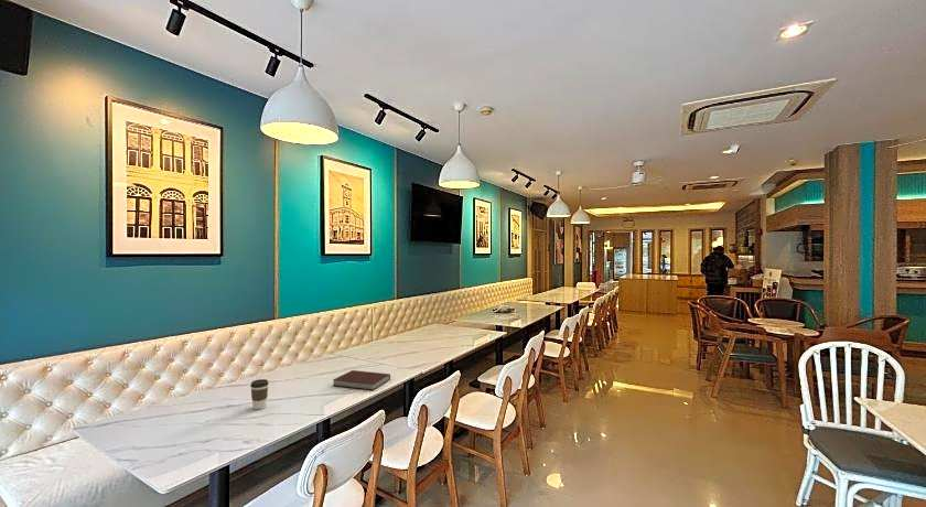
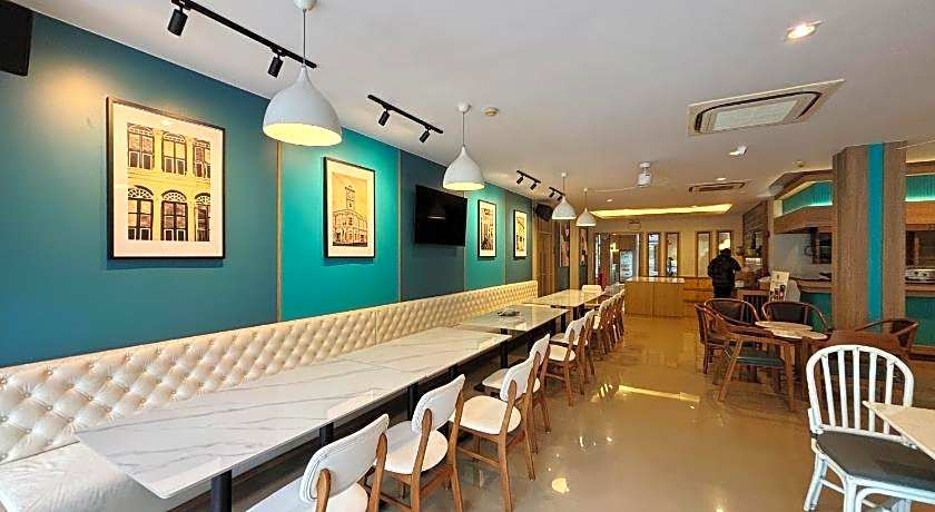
- coffee cup (259, 393)
- notebook (362, 379)
